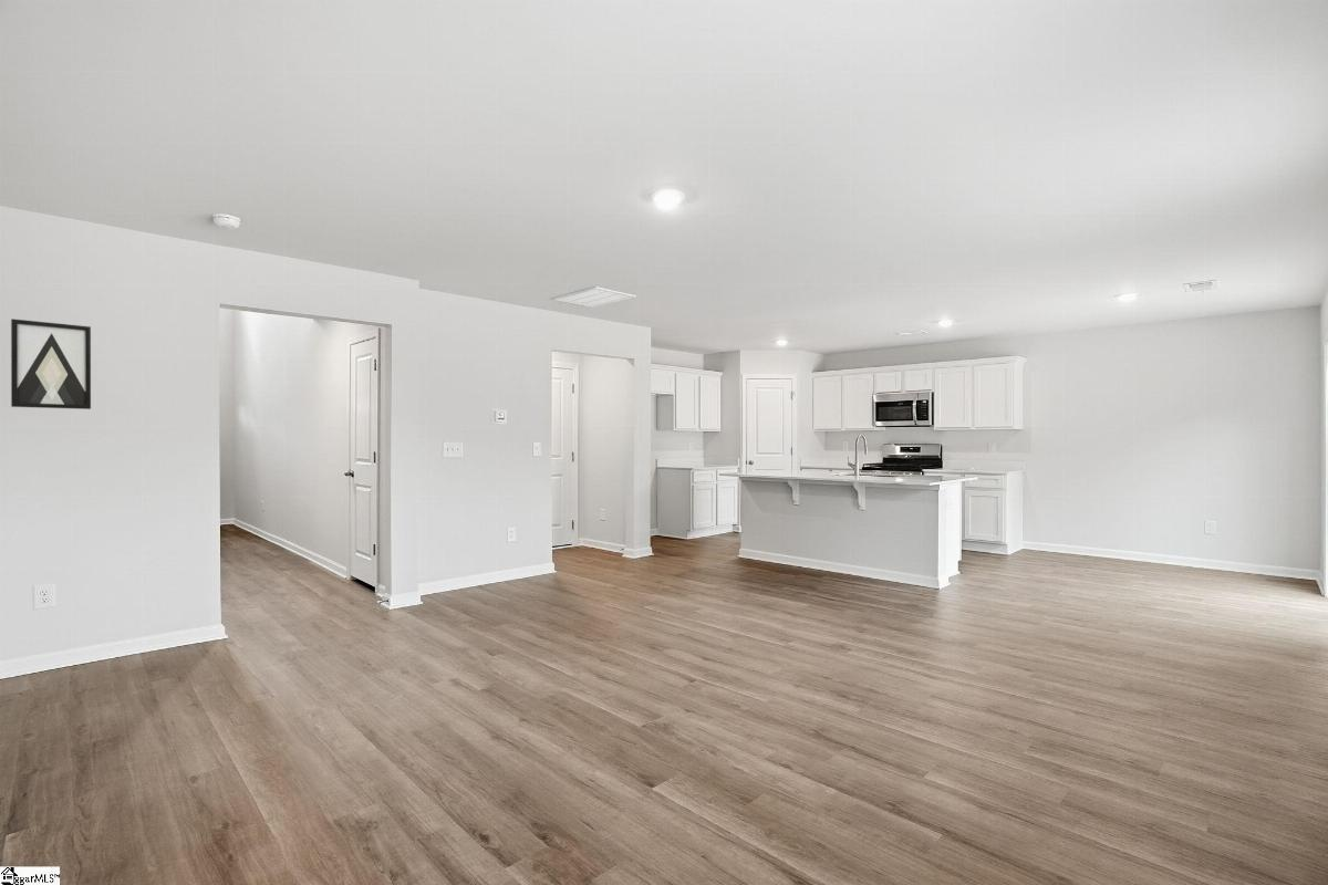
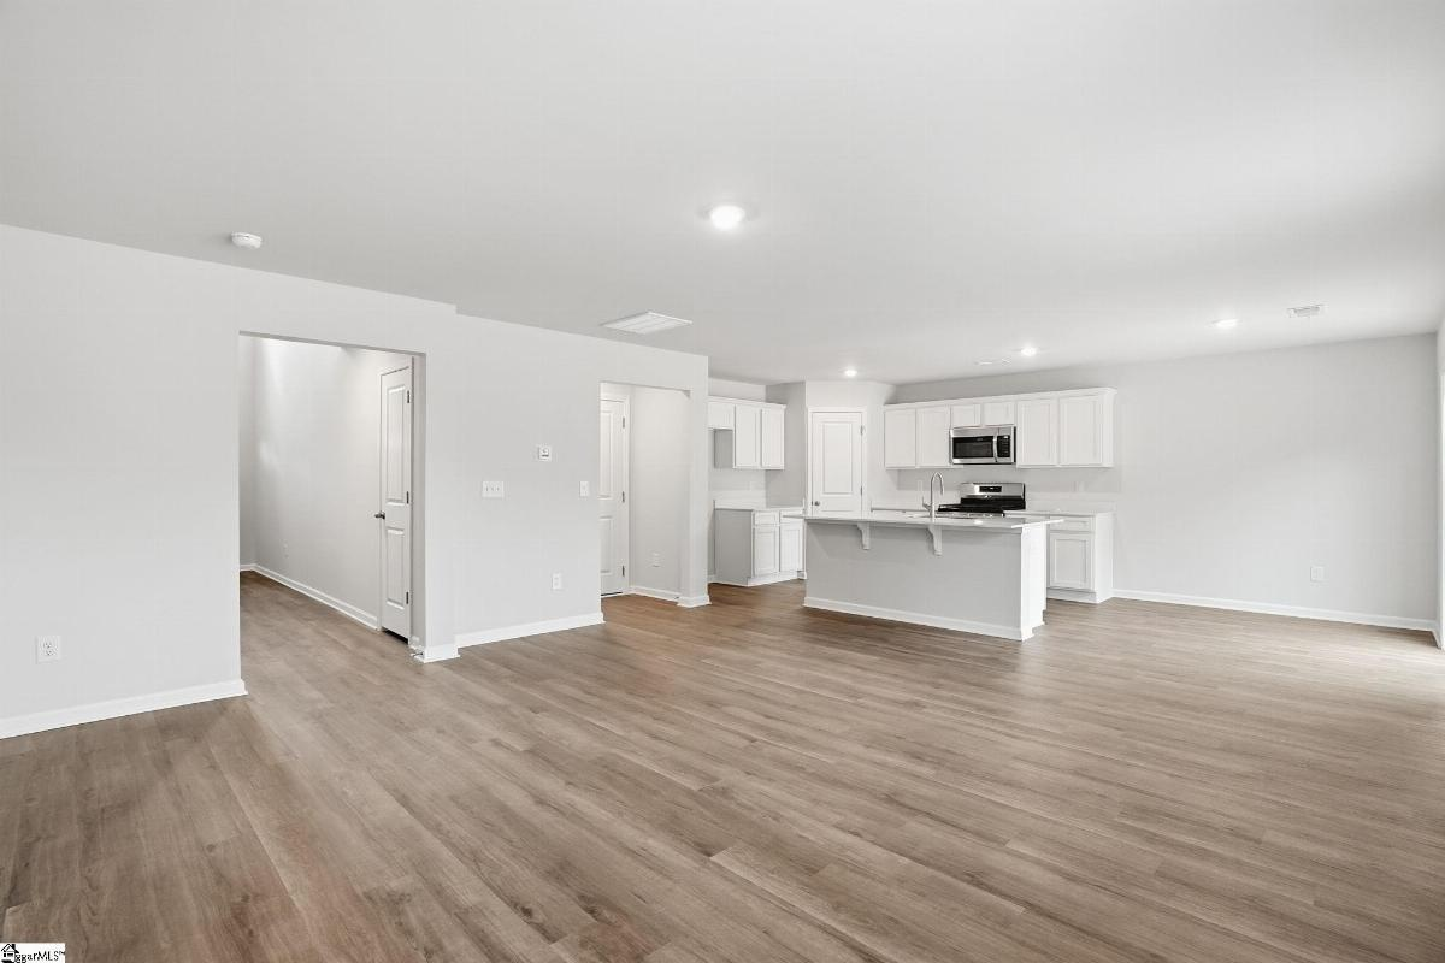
- wall art (52, 365)
